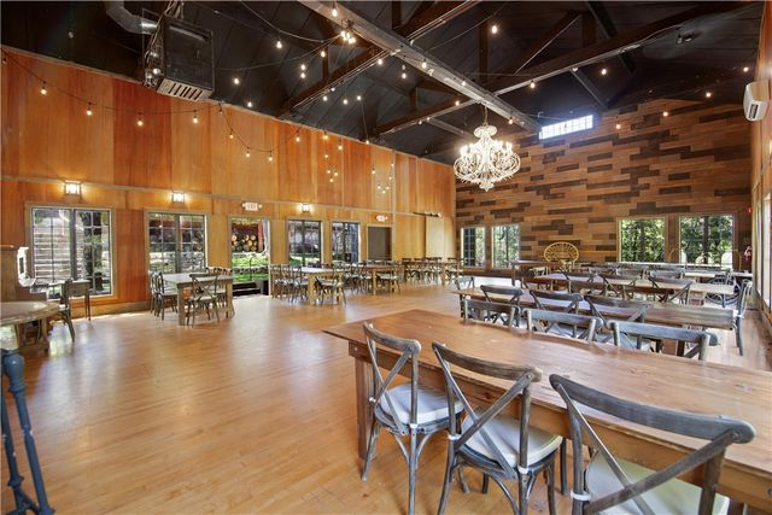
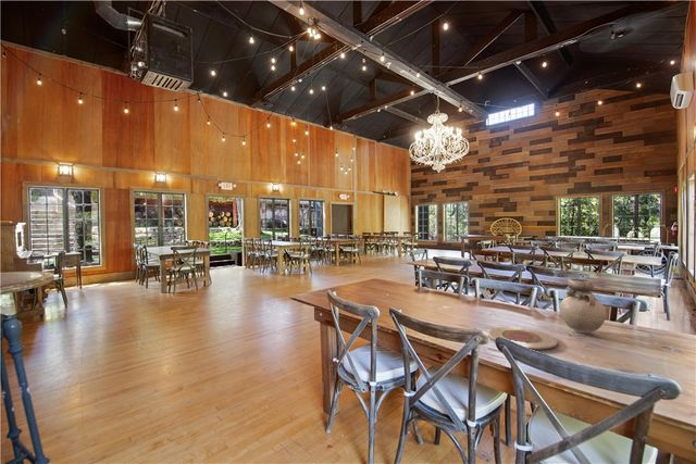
+ vase (582, 305)
+ plate (521, 336)
